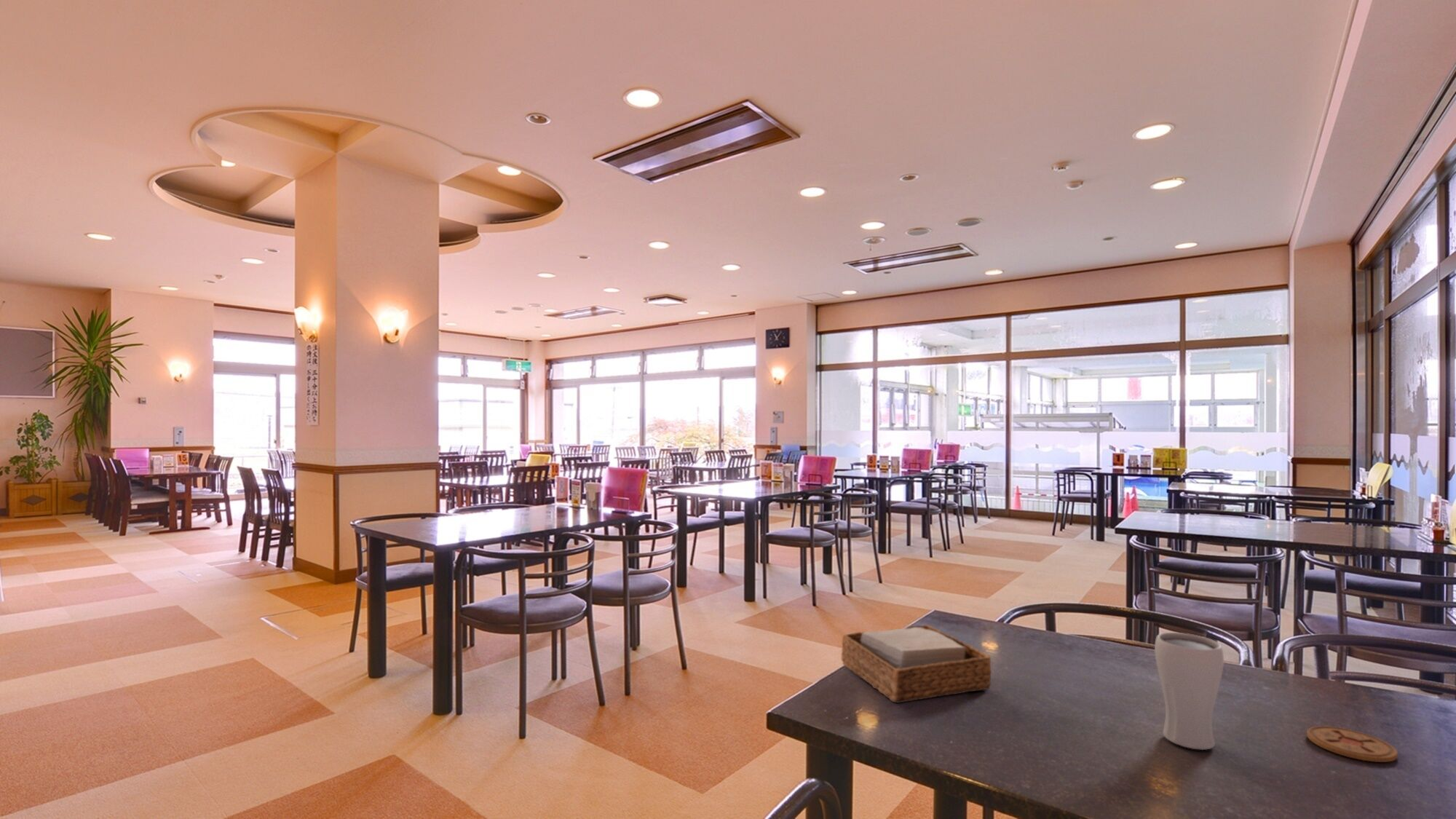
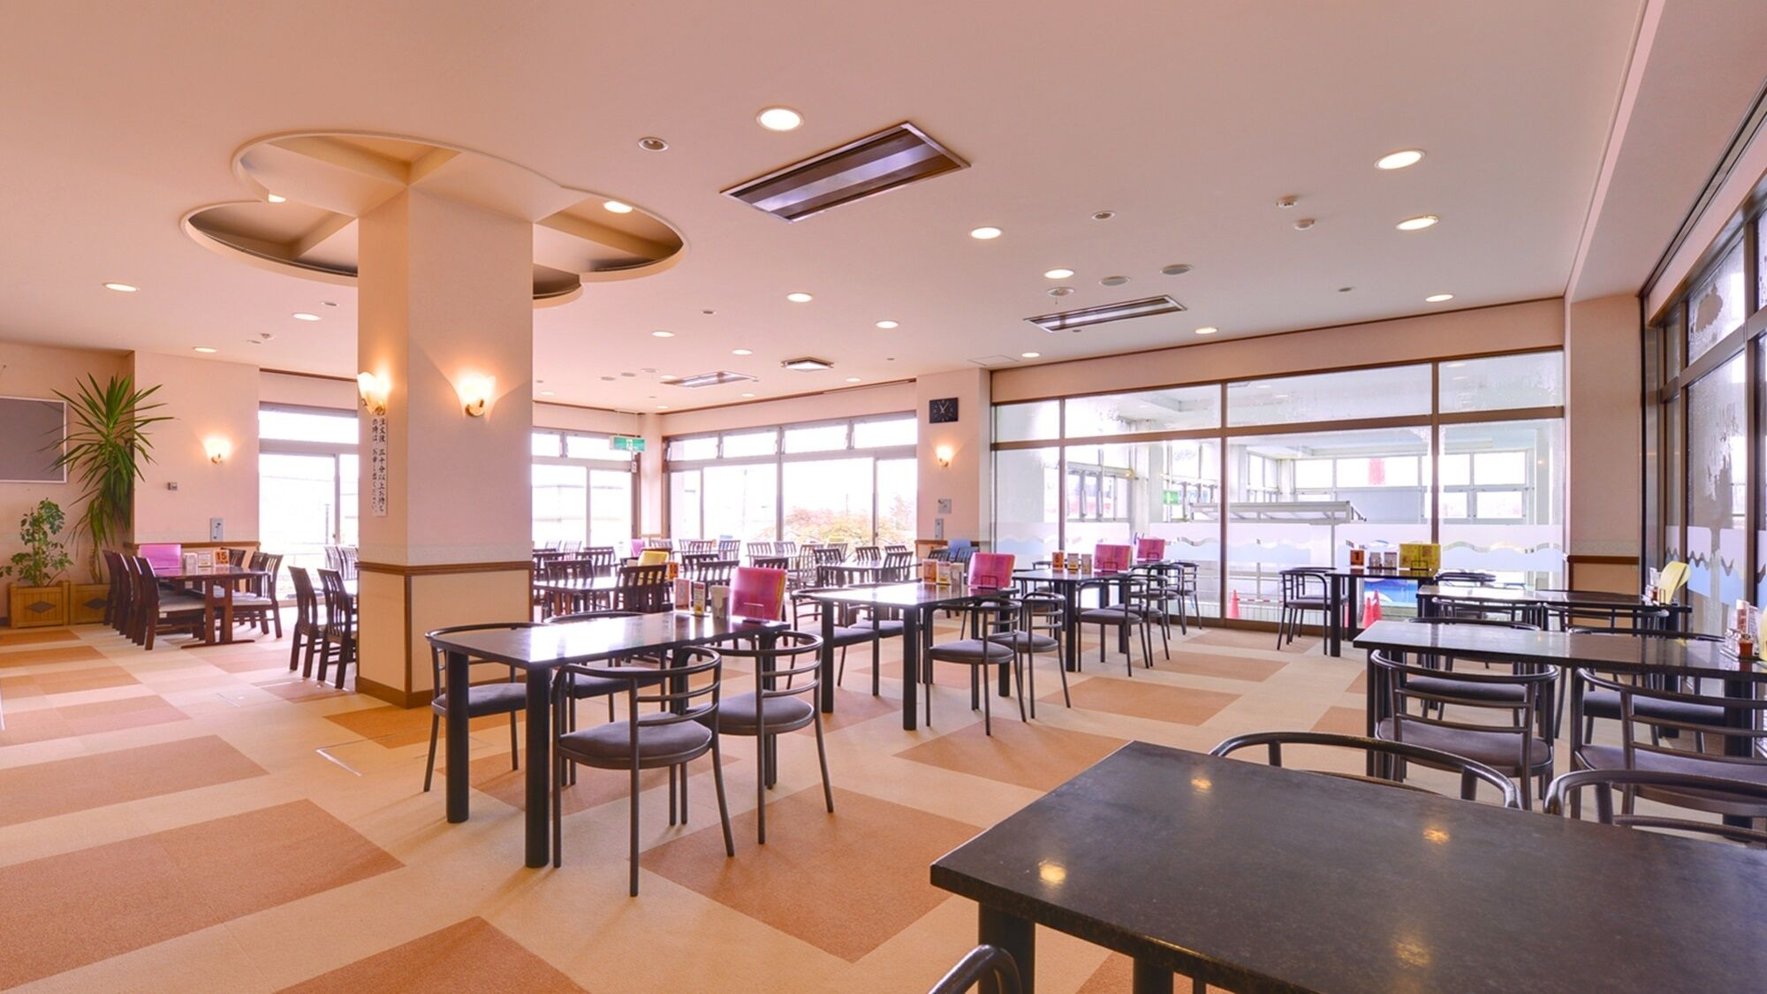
- coaster (1350, 743)
- napkin holder (913, 656)
- drinking glass (1188, 691)
